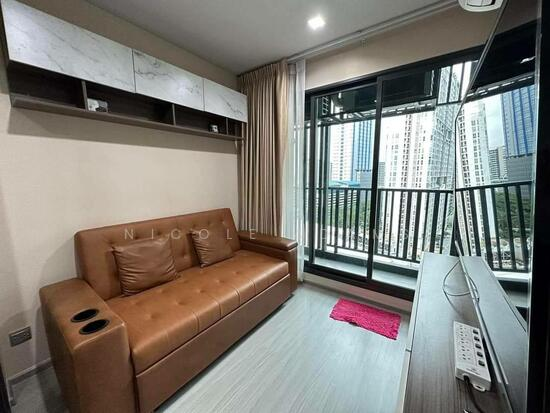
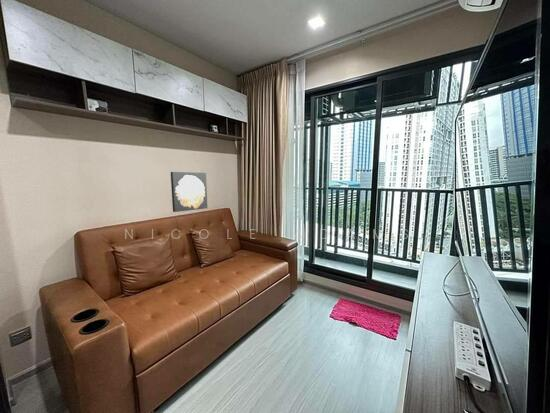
+ wall art (190, 191)
